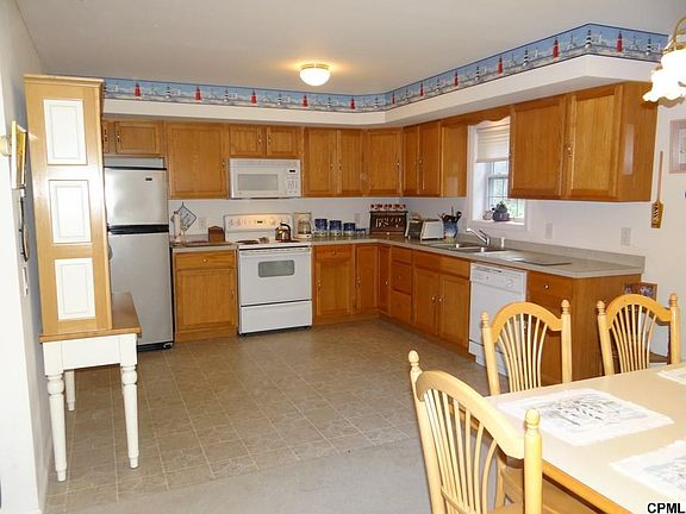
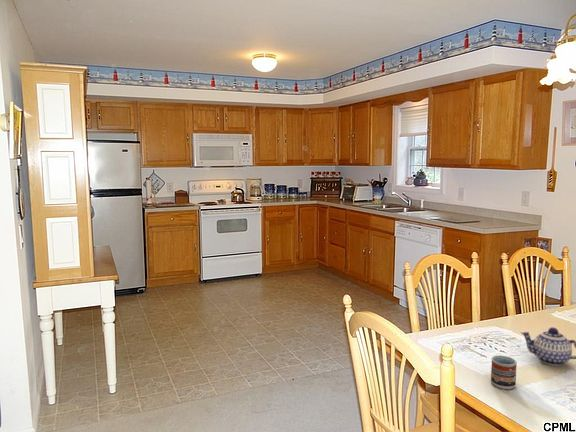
+ cup (504, 370)
+ teapot (551, 344)
